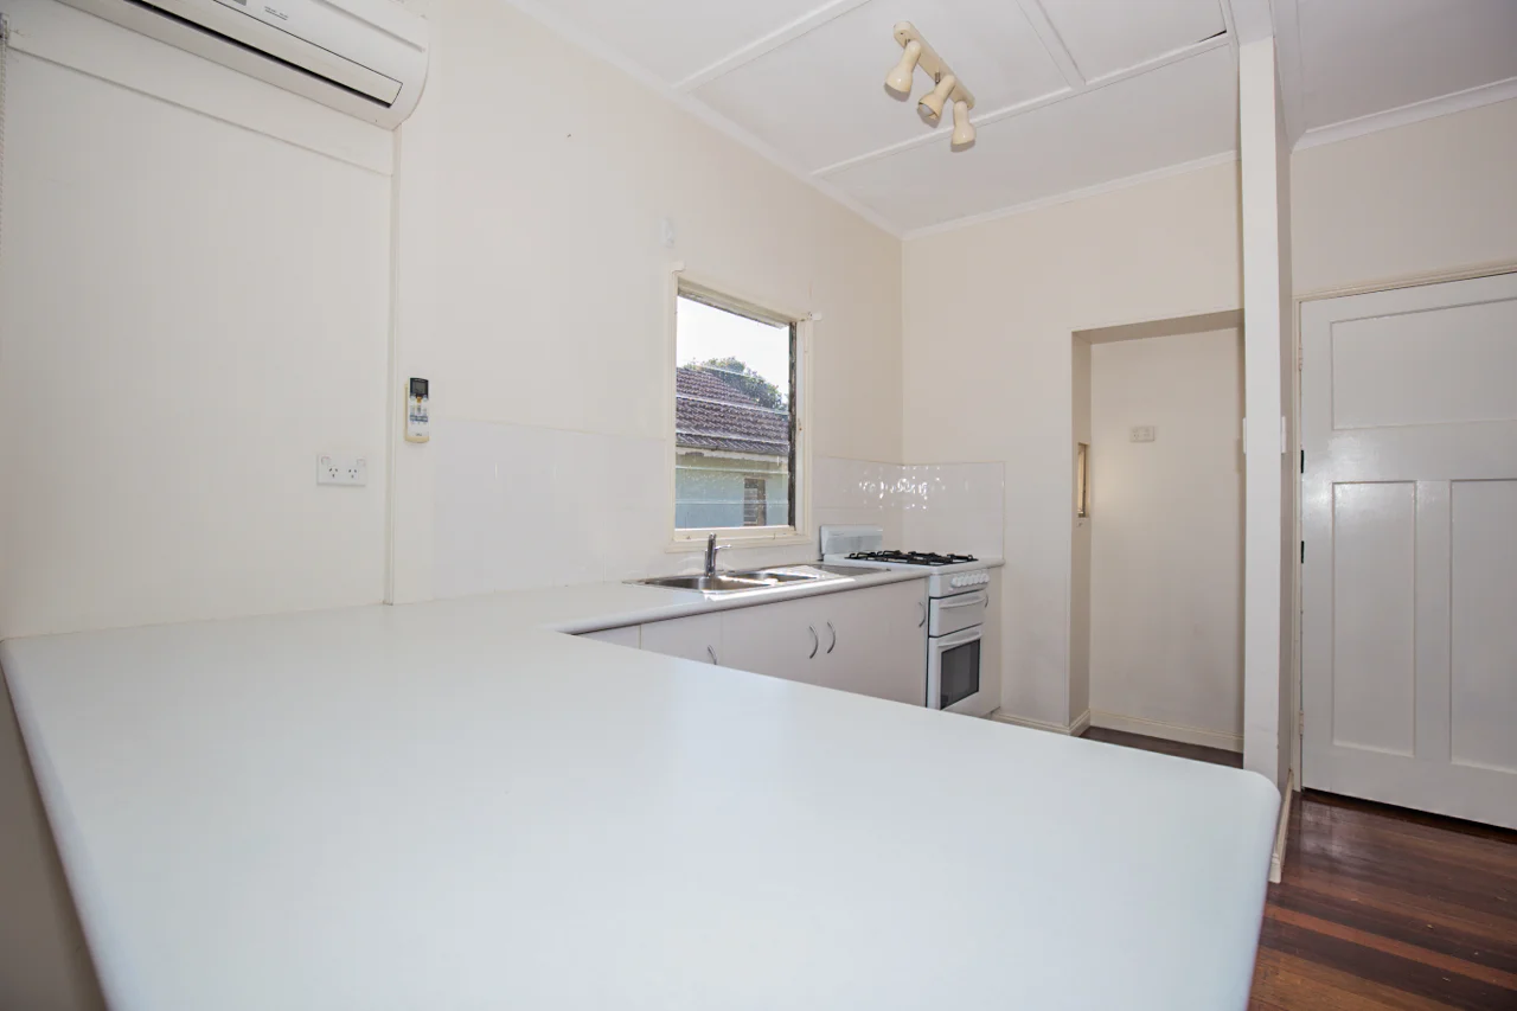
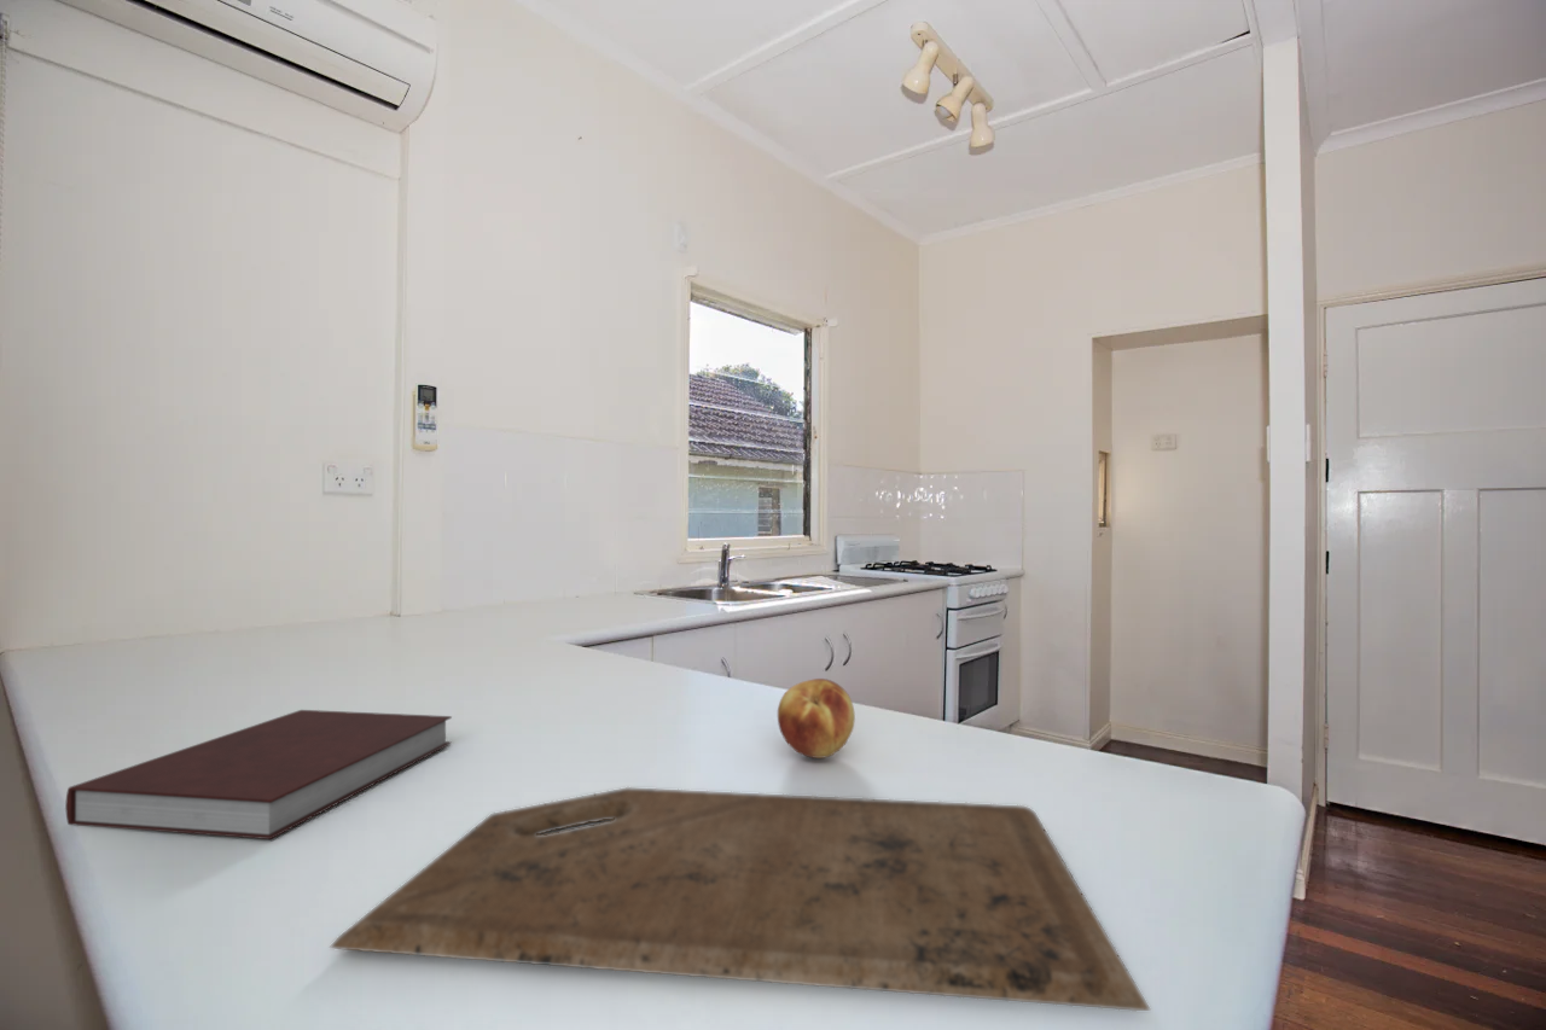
+ fruit (815, 717)
+ notebook (287, 762)
+ cutting board (748, 867)
